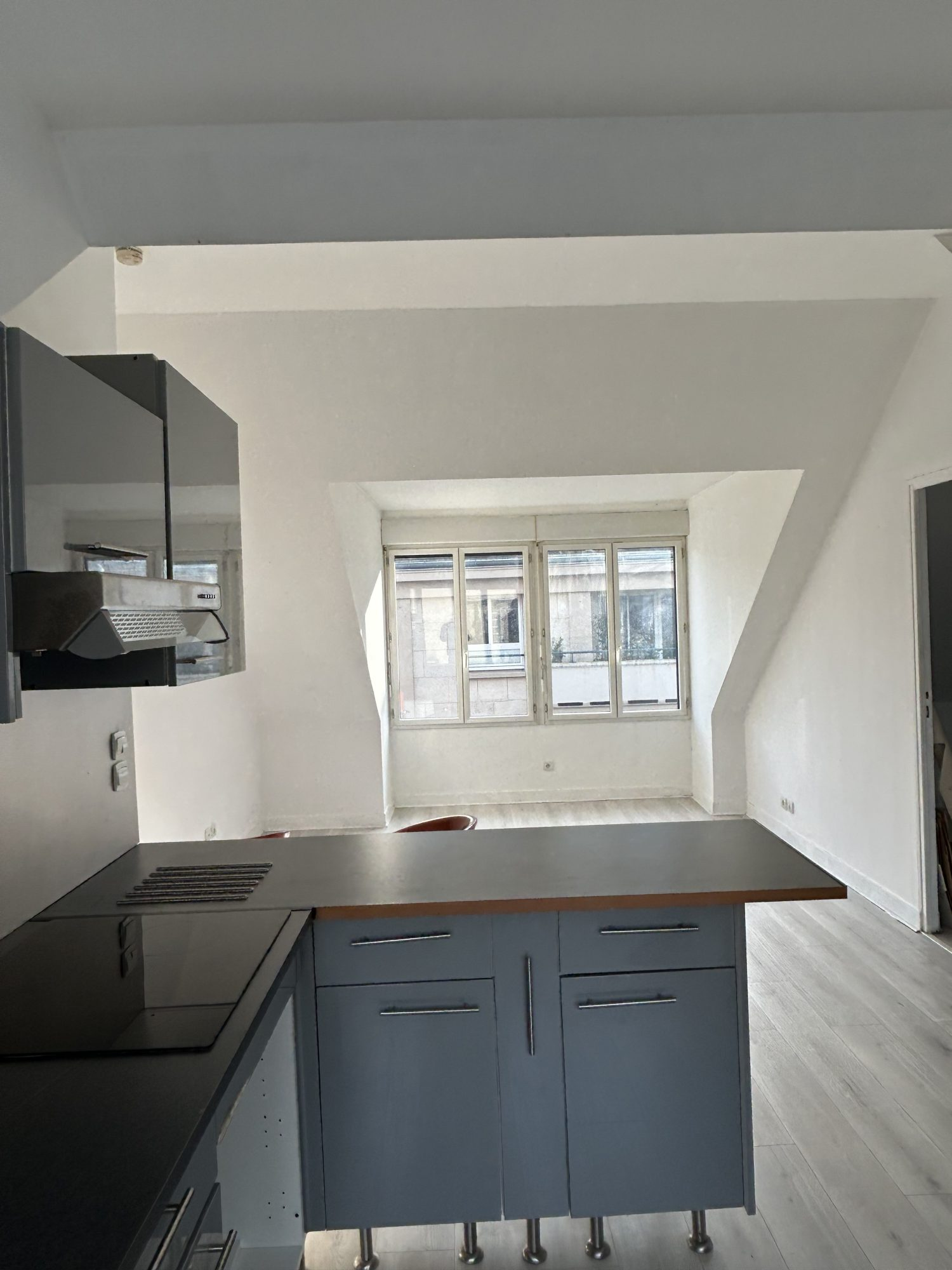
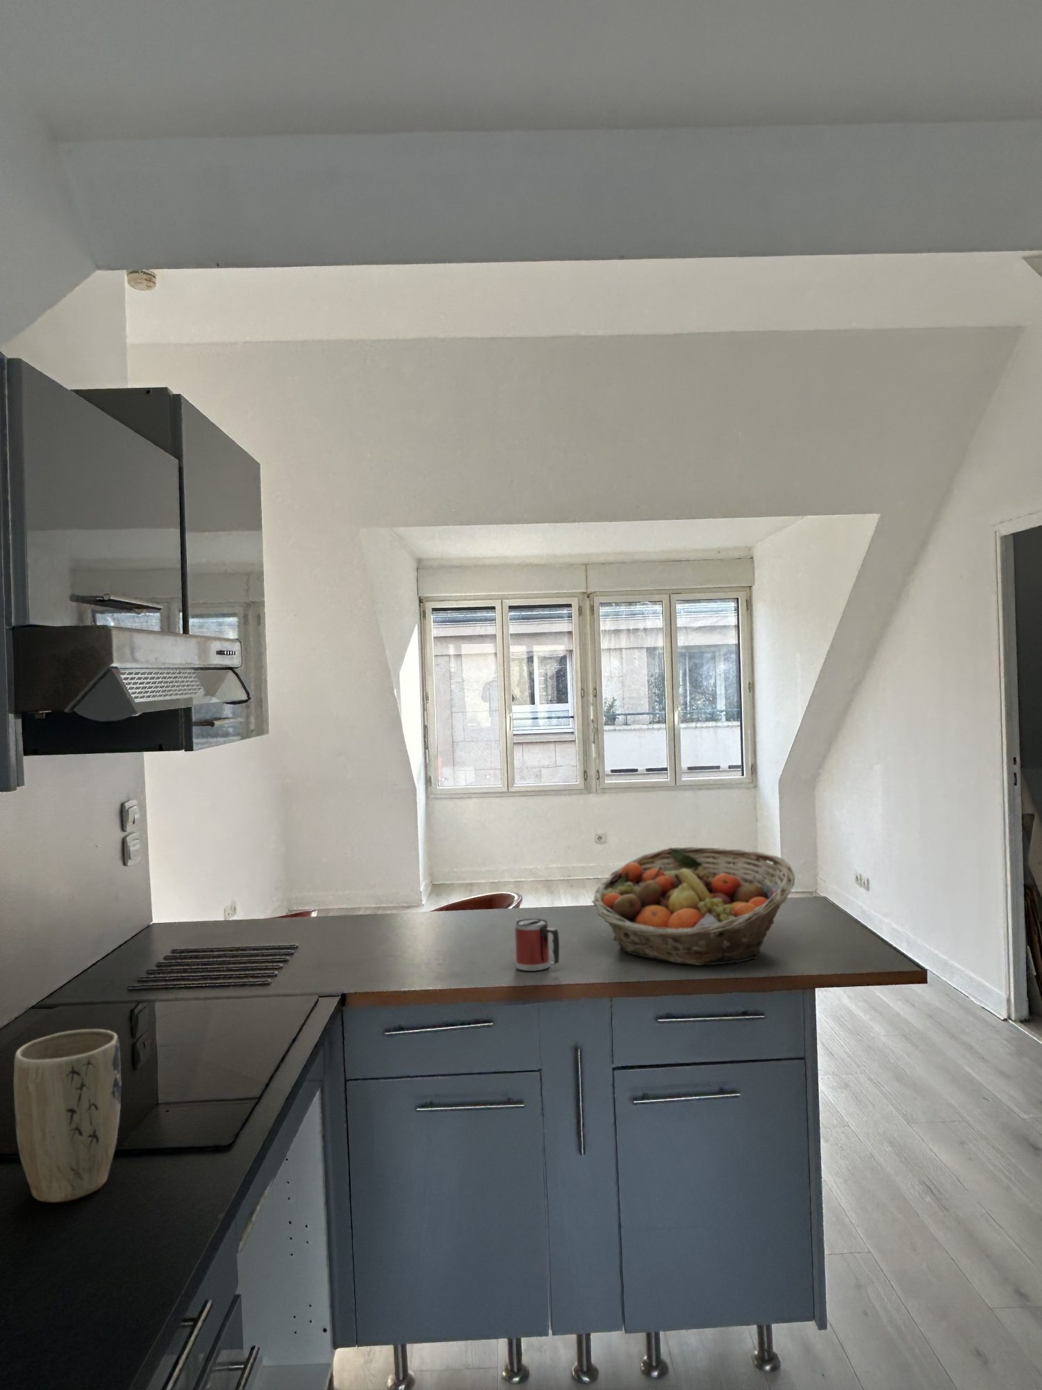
+ plant pot (69, 1114)
+ fruit basket (691, 902)
+ mug (536, 945)
